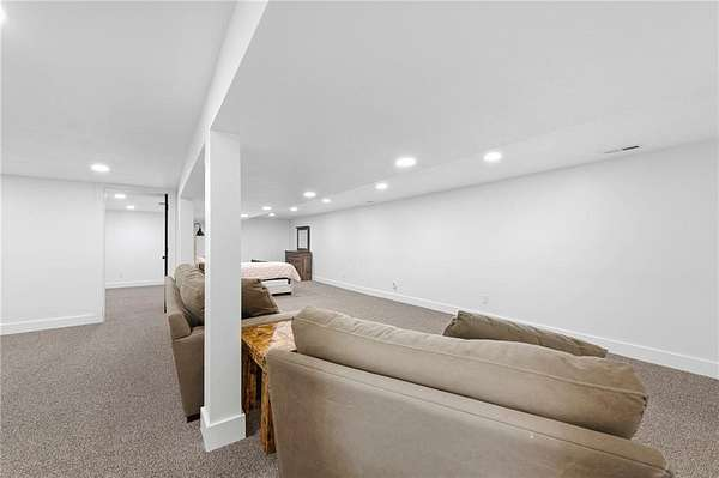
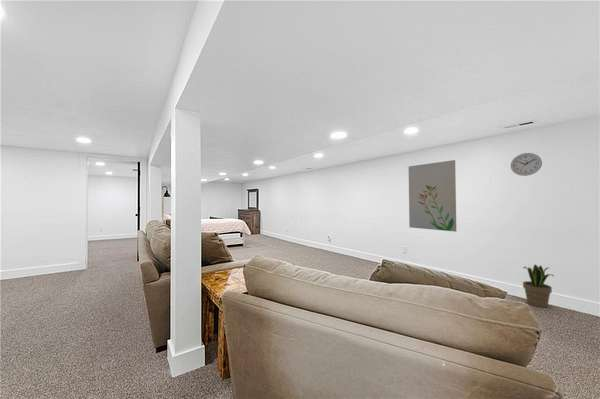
+ wall clock (525, 164)
+ wall art (430, 196)
+ potted plant (538, 284)
